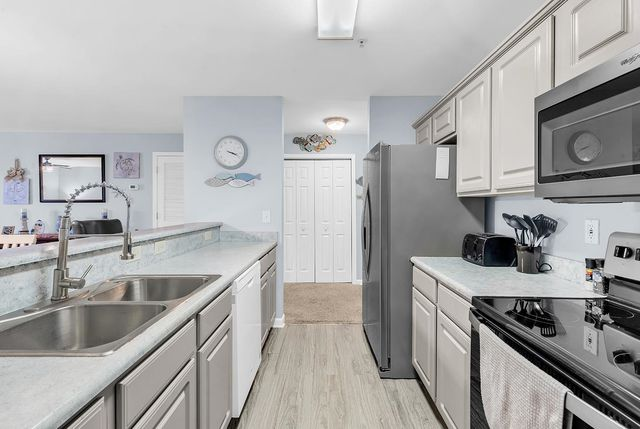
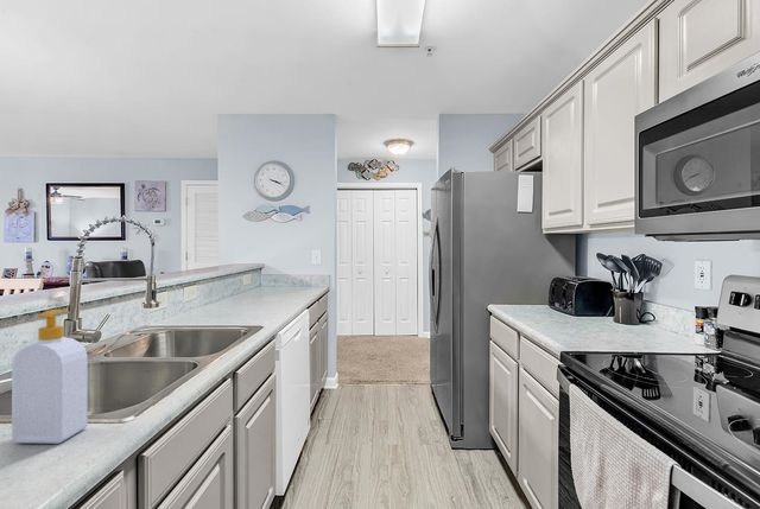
+ soap bottle (52, 373)
